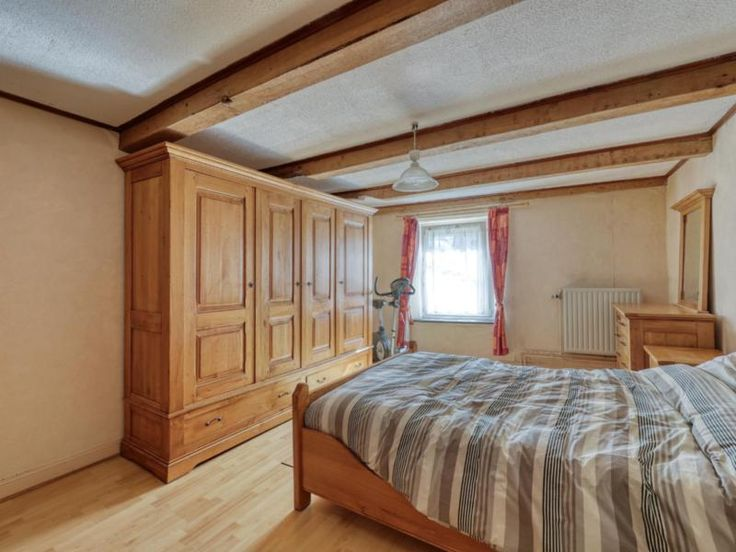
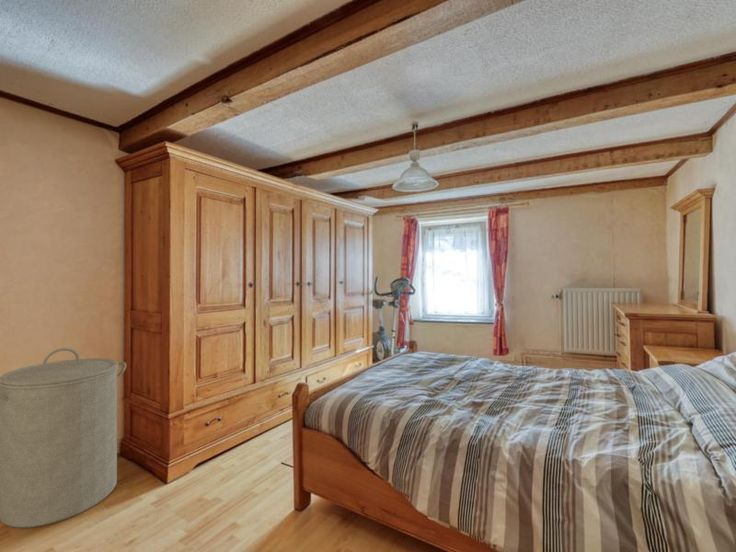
+ laundry hamper (63, 422)
